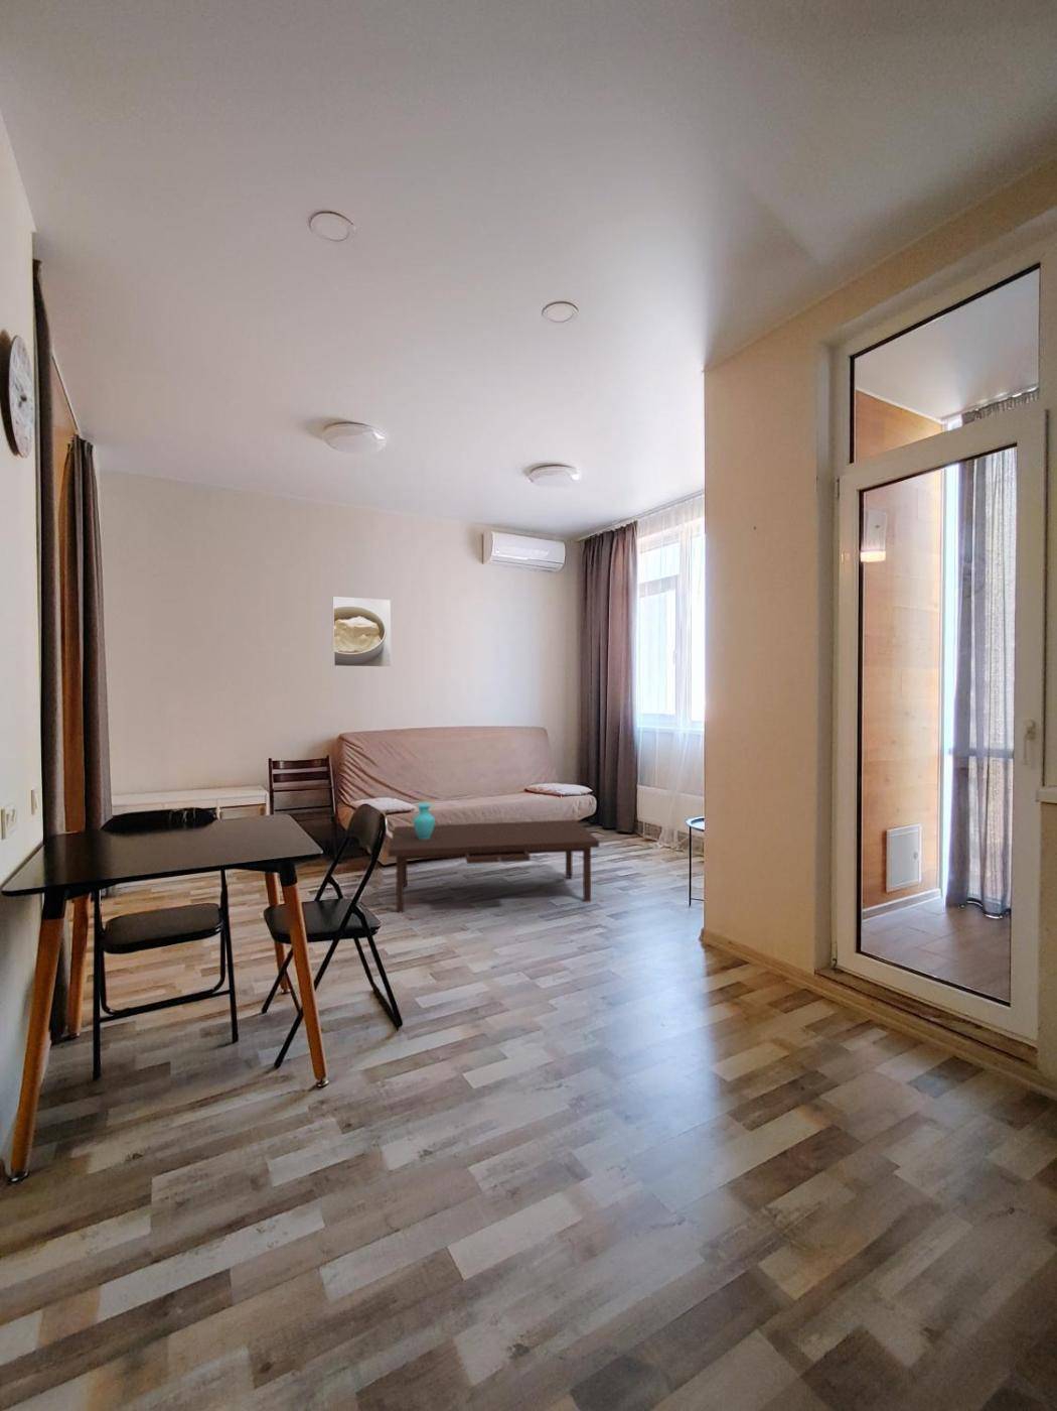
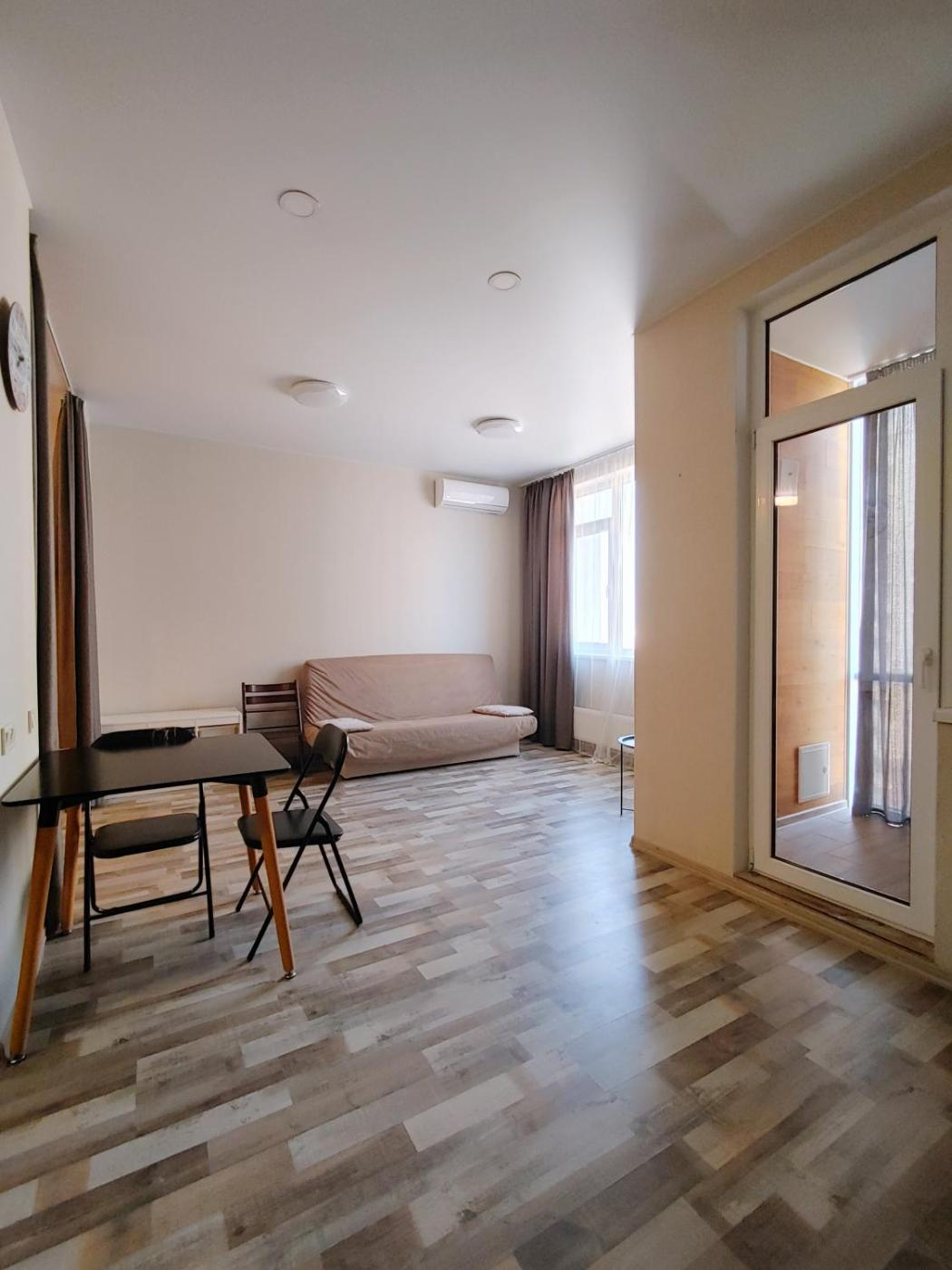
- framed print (362, 632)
- coffee table (492, 849)
